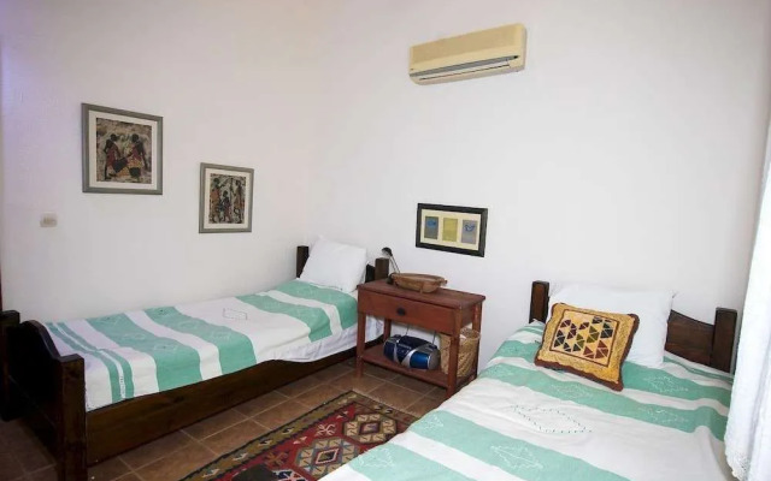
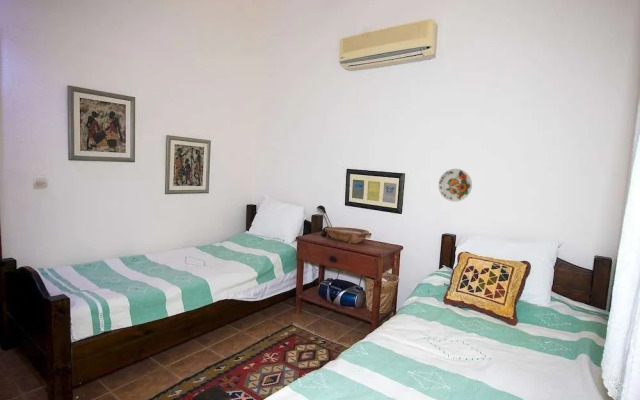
+ decorative plate (454, 185)
